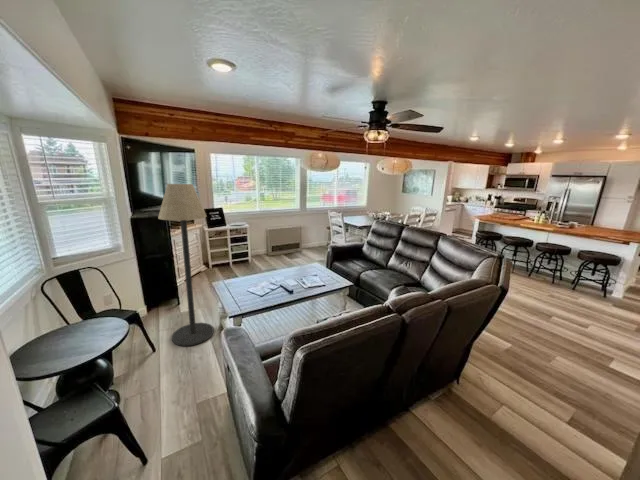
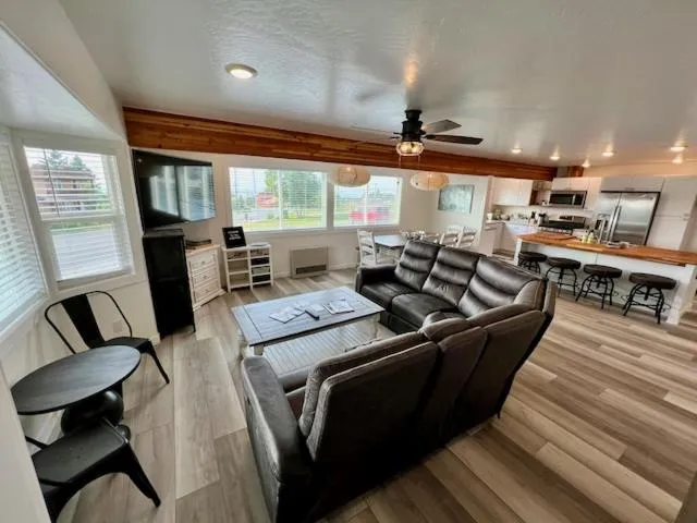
- floor lamp (187, 264)
